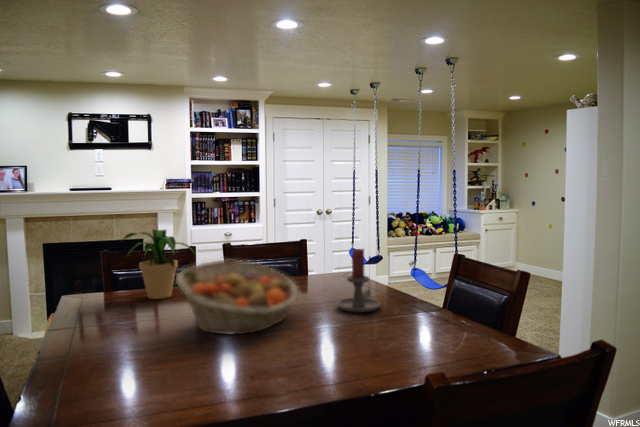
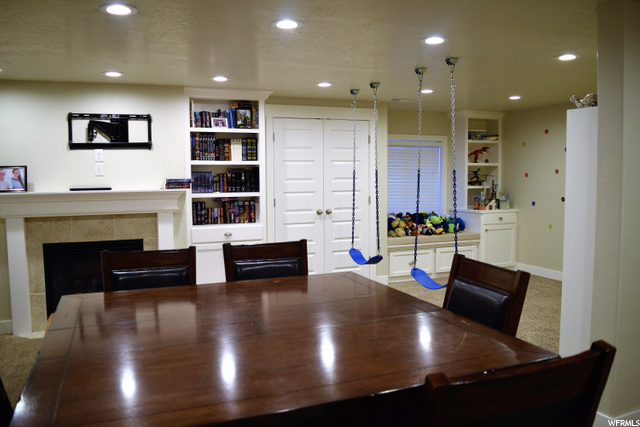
- fruit basket (239, 293)
- potted plant (158, 263)
- candle holder (360, 277)
